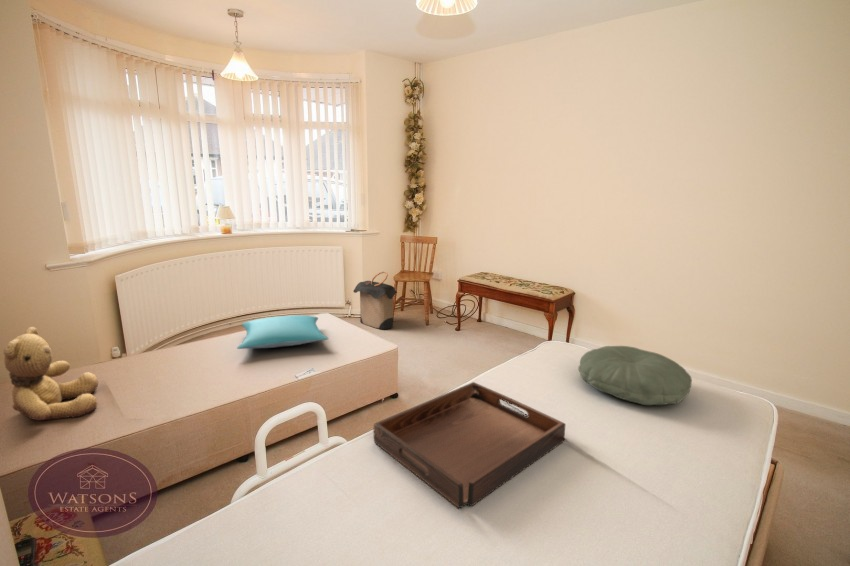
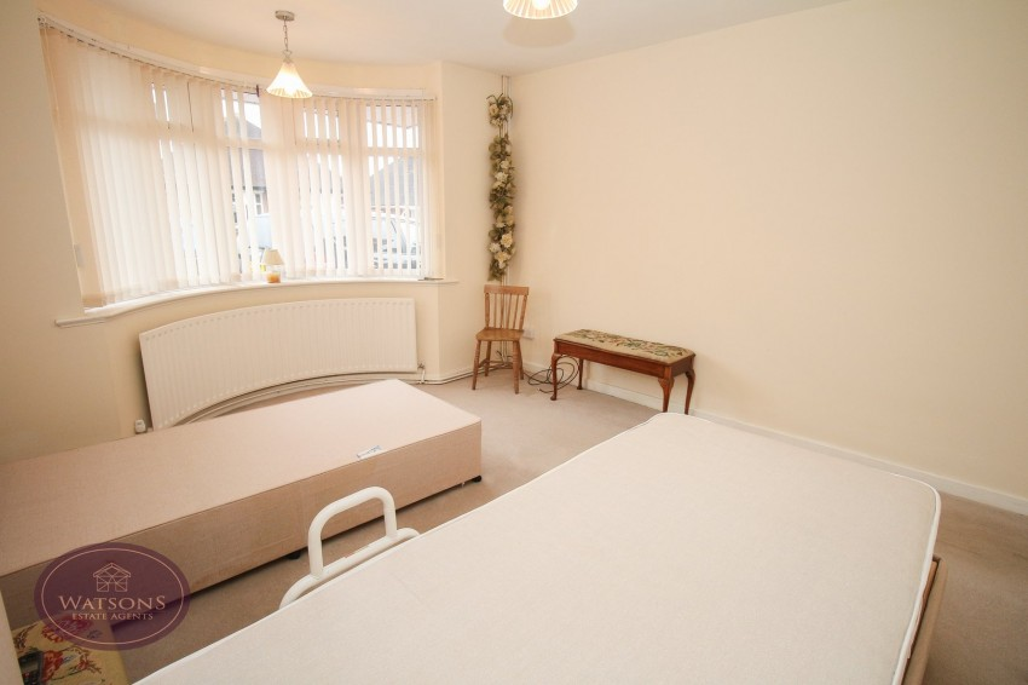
- pillow (283, 331)
- serving tray (469, 432)
- laundry hamper (374, 298)
- pillow (632, 371)
- teddy bear (53, 368)
